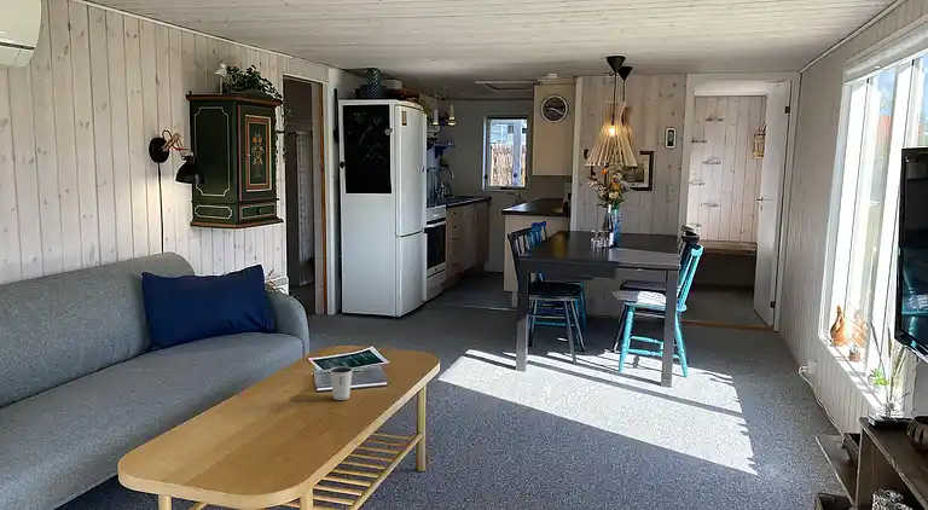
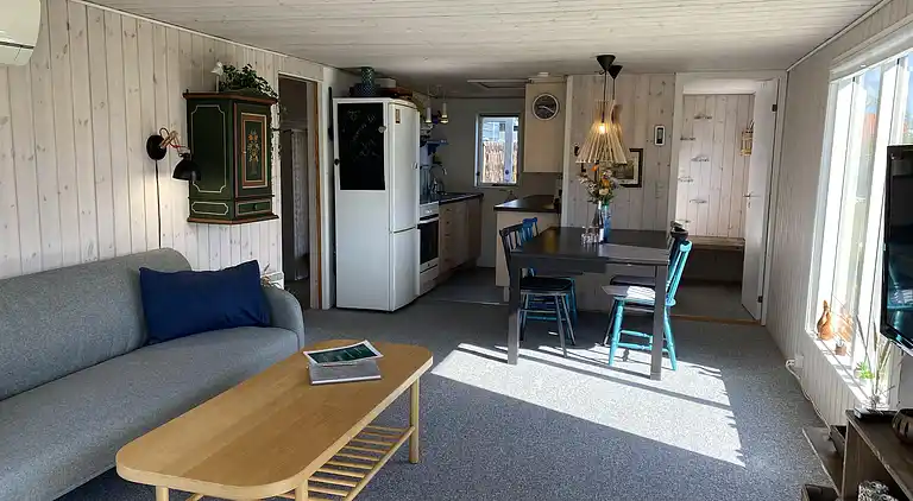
- dixie cup (341, 383)
